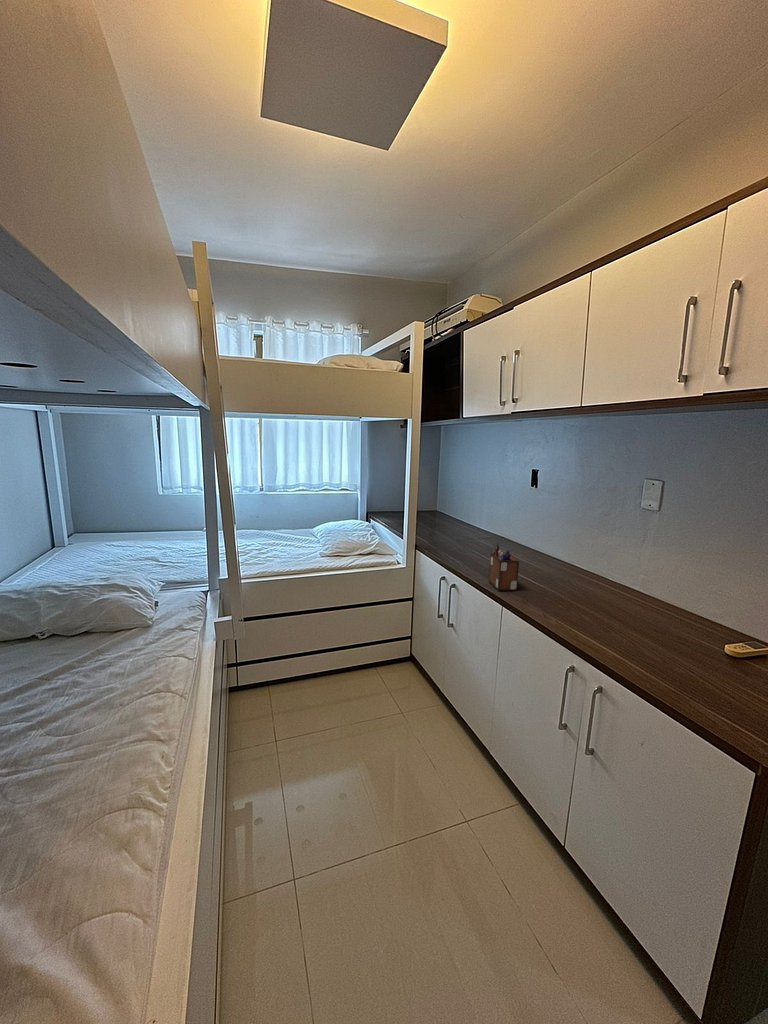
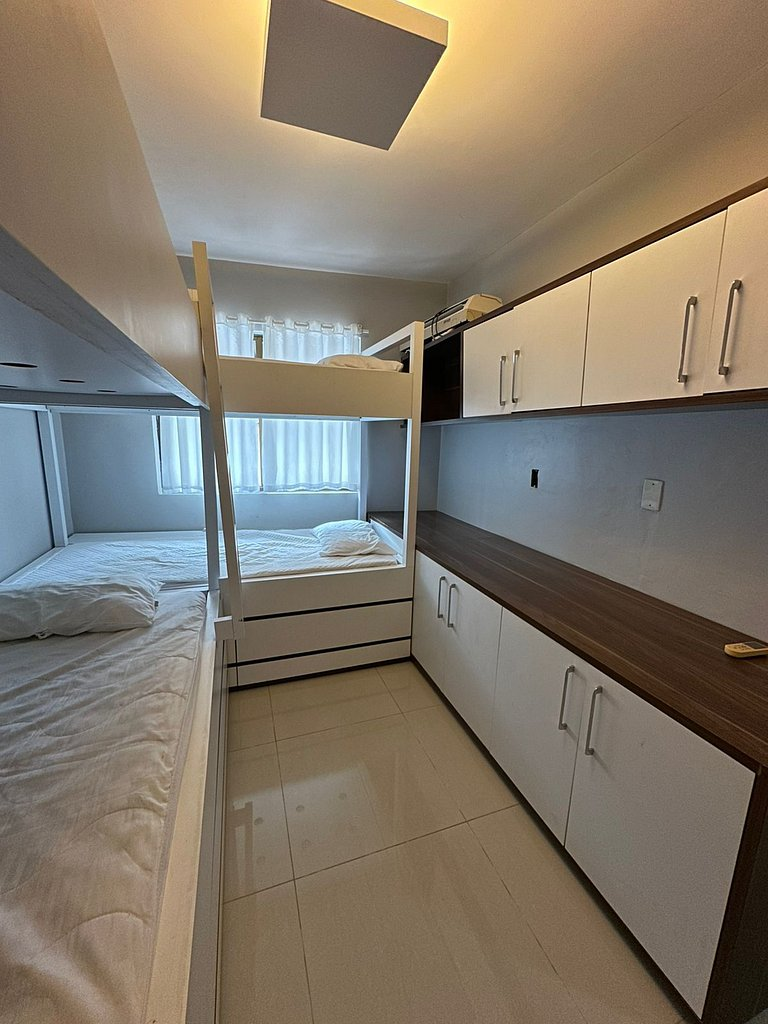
- desk organizer (503, 565)
